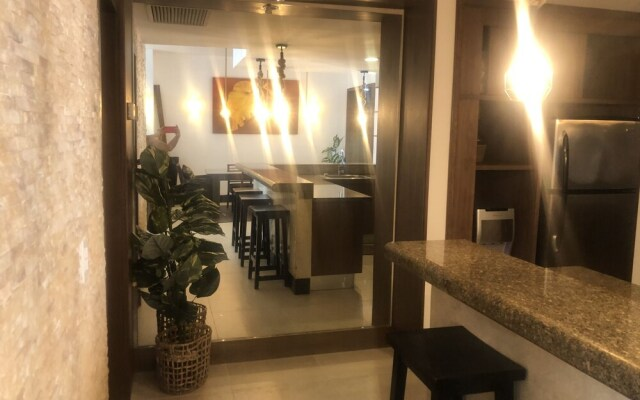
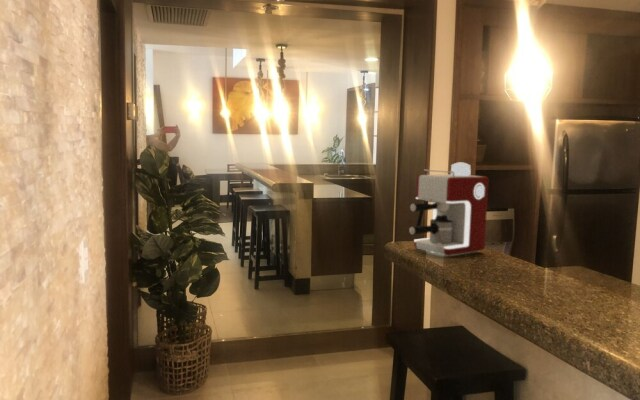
+ coffee maker (442, 207)
